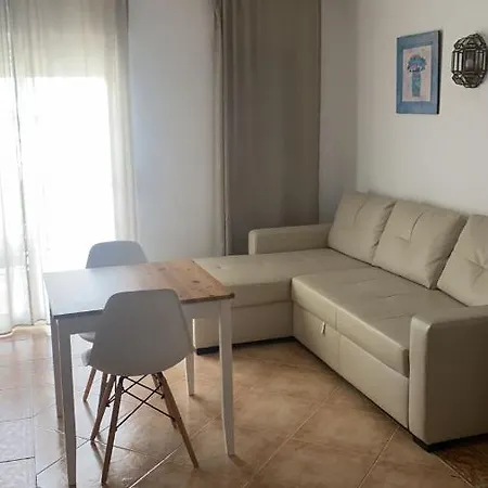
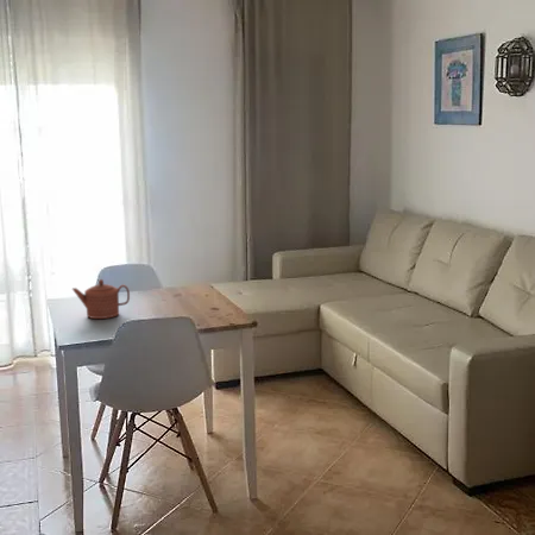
+ teapot (101, 297)
